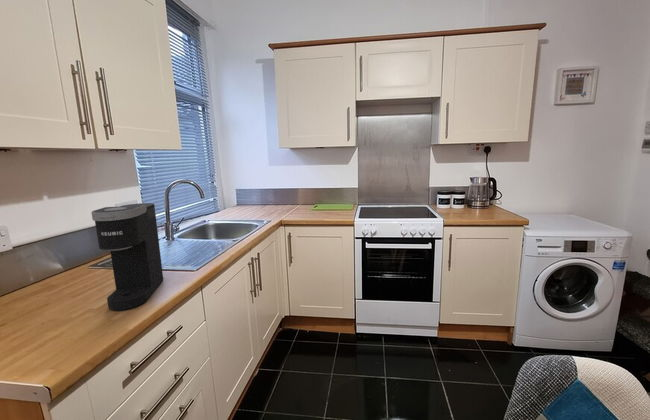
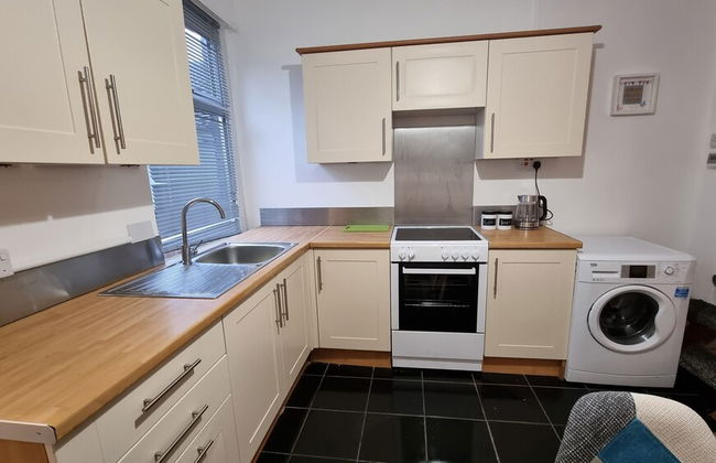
- coffee maker (132, 249)
